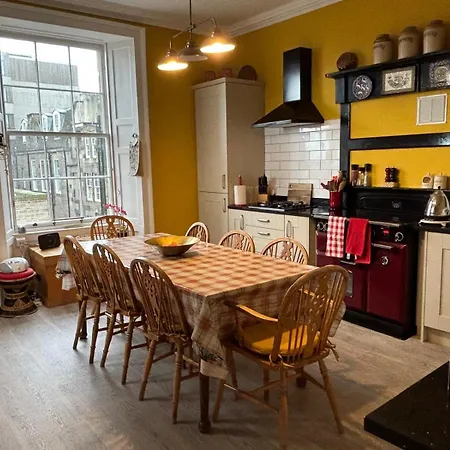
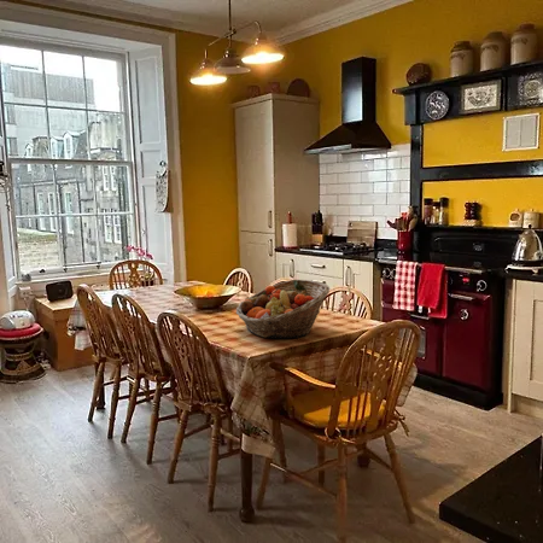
+ fruit basket (282, 306)
